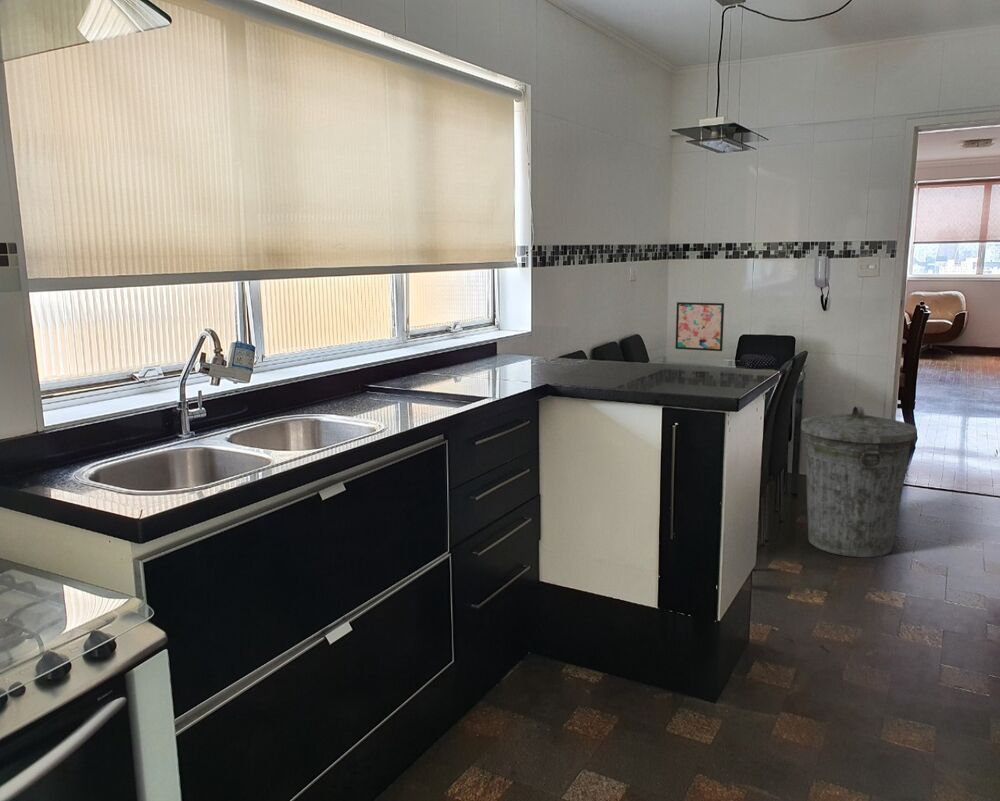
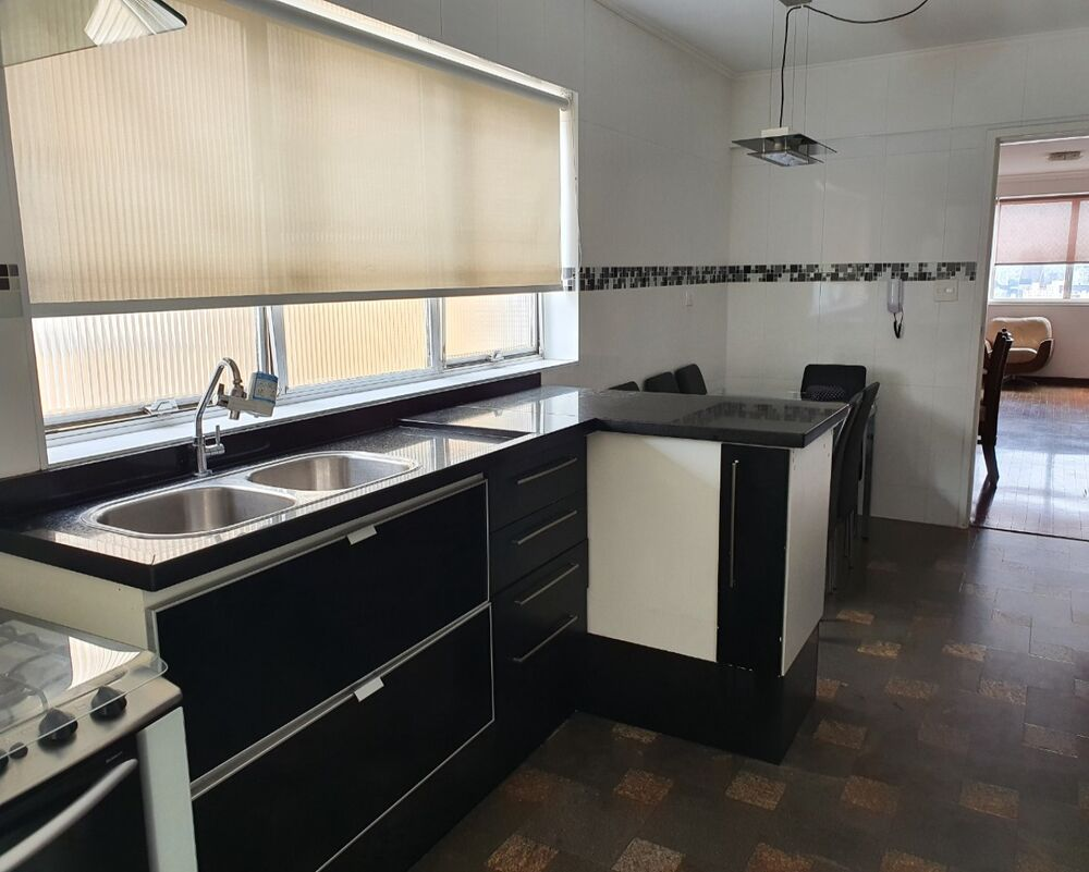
- wall art (699, 326)
- trash can (854, 476)
